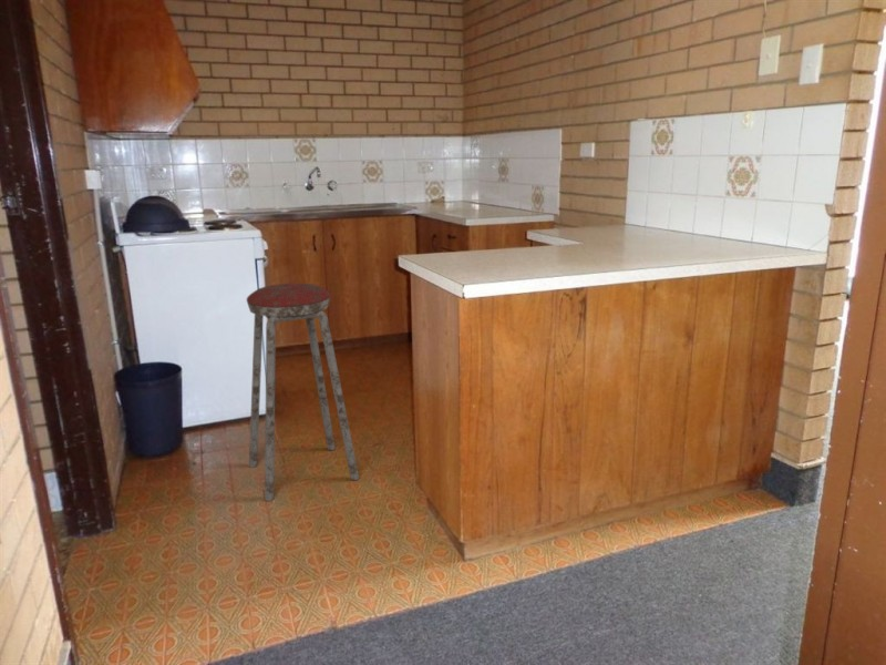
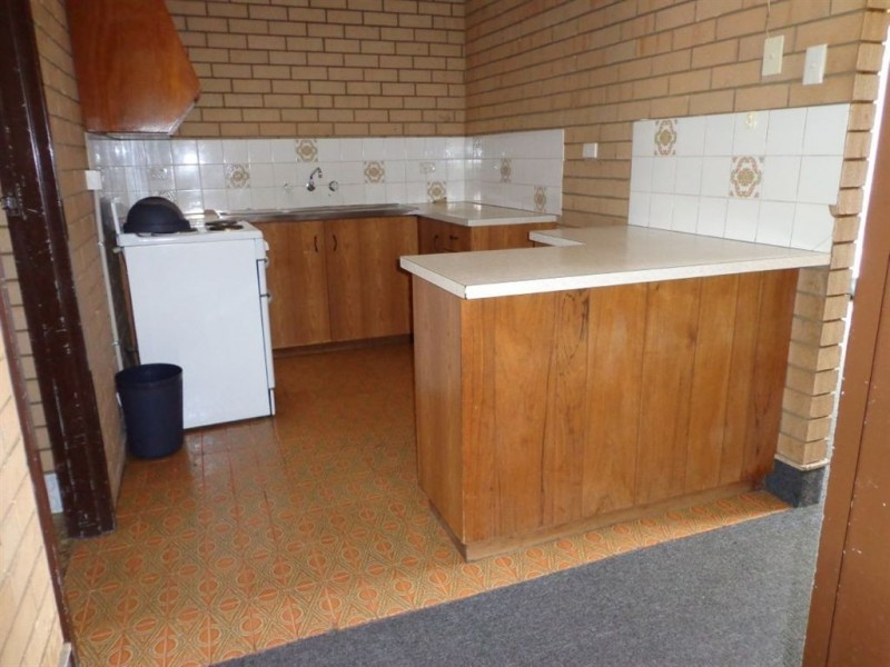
- music stool (316, 380)
